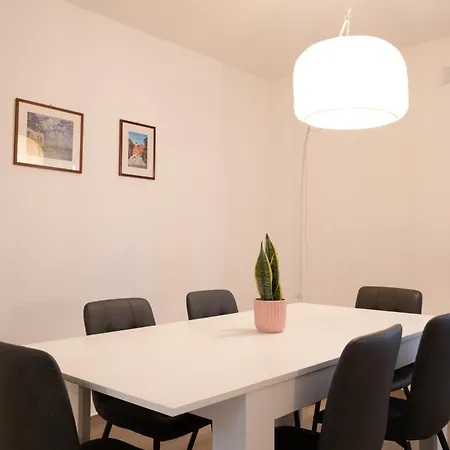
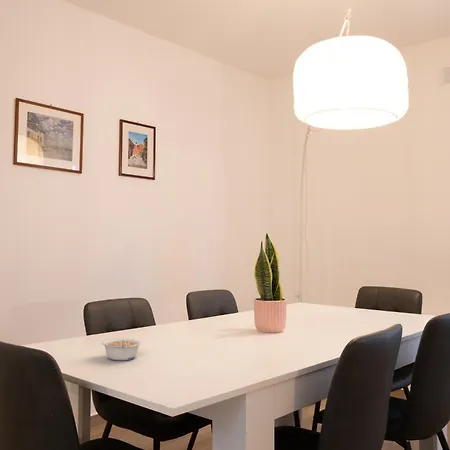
+ legume (122, 348)
